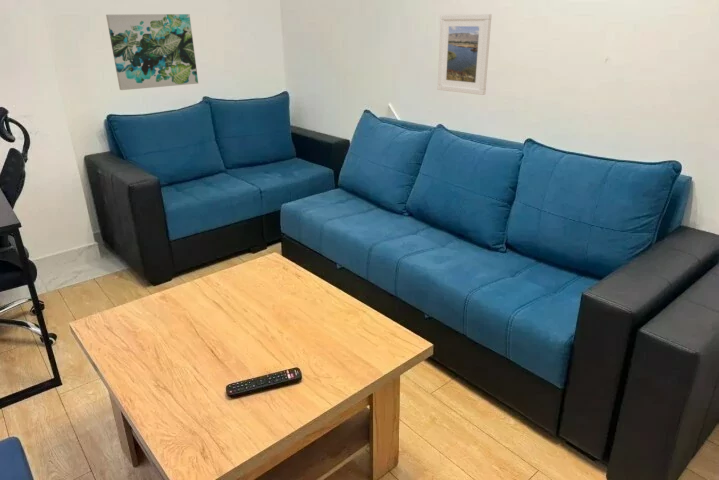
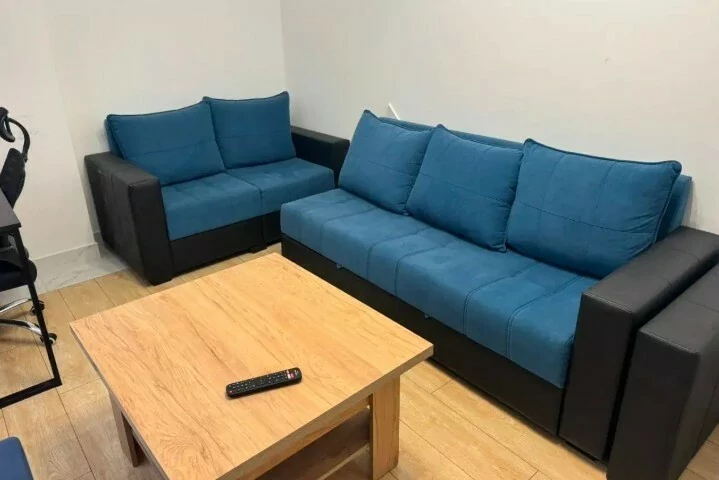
- wall art (155, 51)
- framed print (462, 54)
